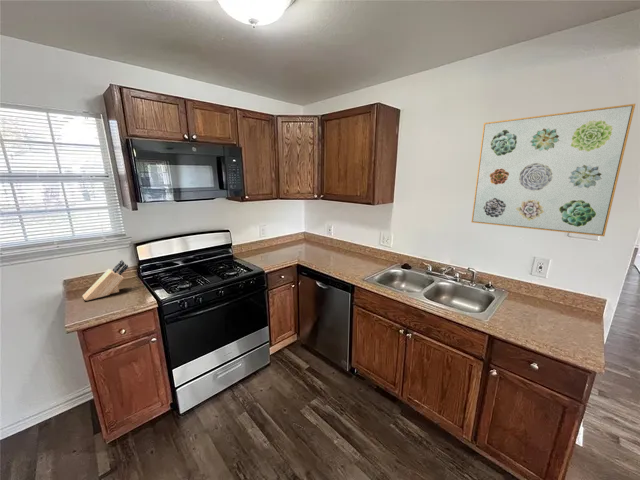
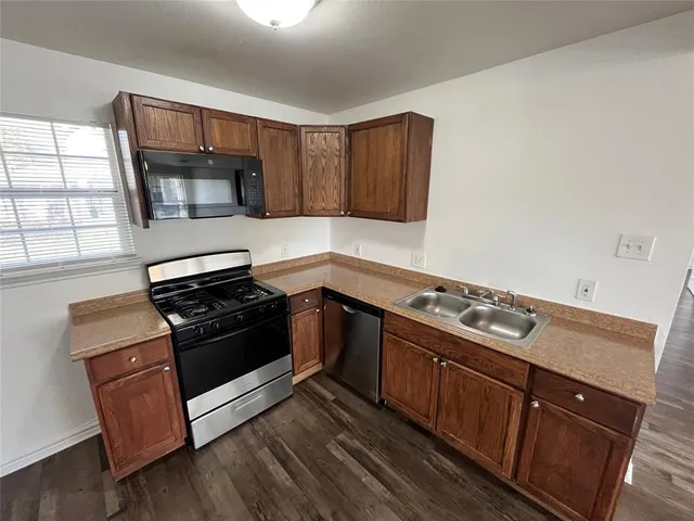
- knife block (105, 278)
- wall art (538, 174)
